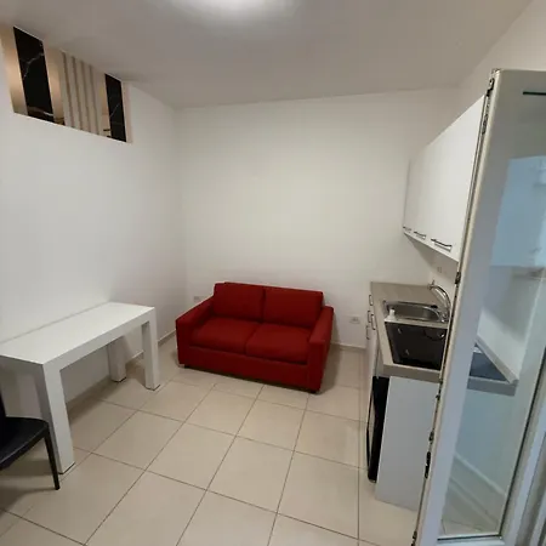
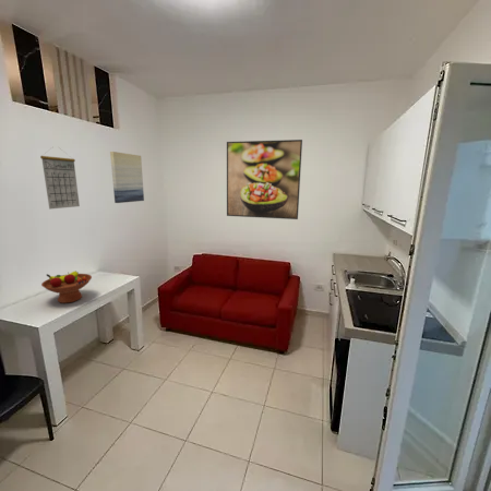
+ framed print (262, 180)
+ wall art (128, 178)
+ fruit bowl (68, 286)
+ calendar (61, 177)
